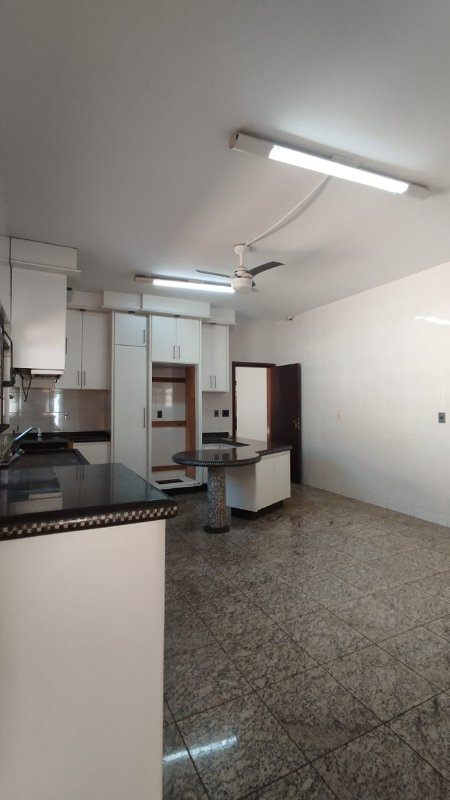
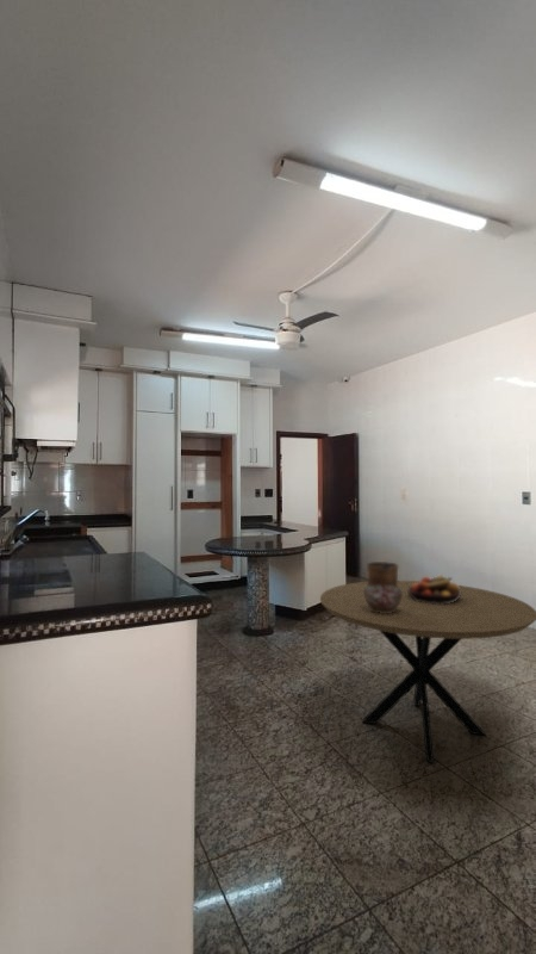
+ fruit bowl (432, 587)
+ ceramic pitcher (382, 583)
+ dining table (420, 663)
